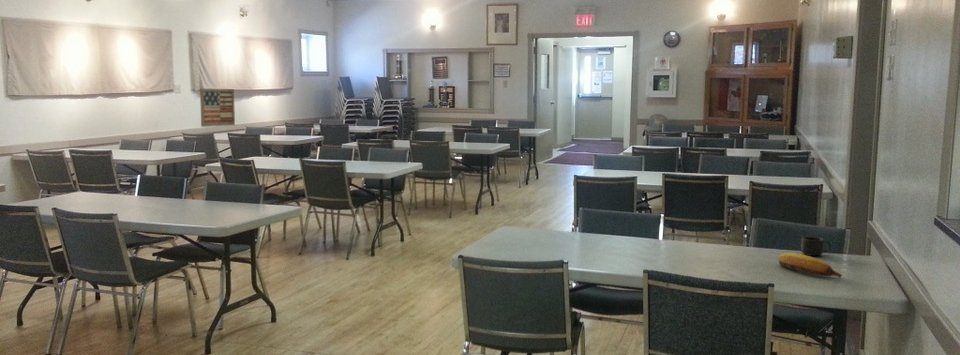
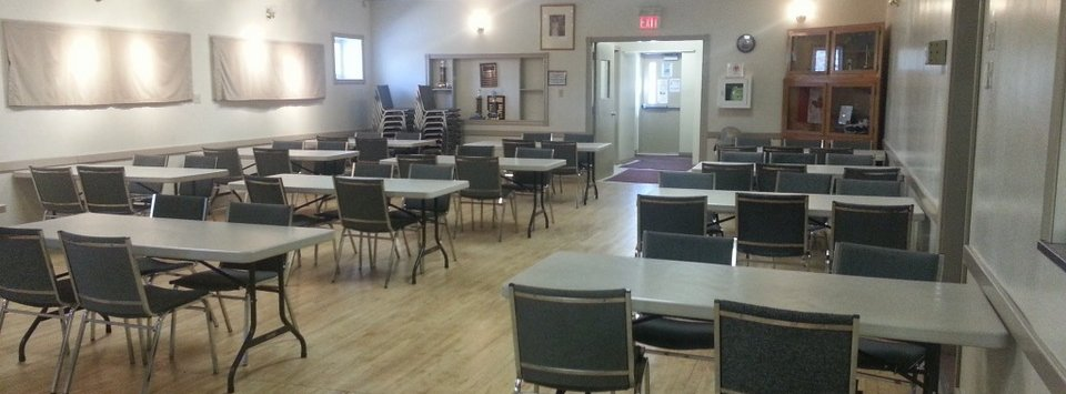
- wall art (218, 107)
- mug (816, 246)
- fruit (809, 262)
